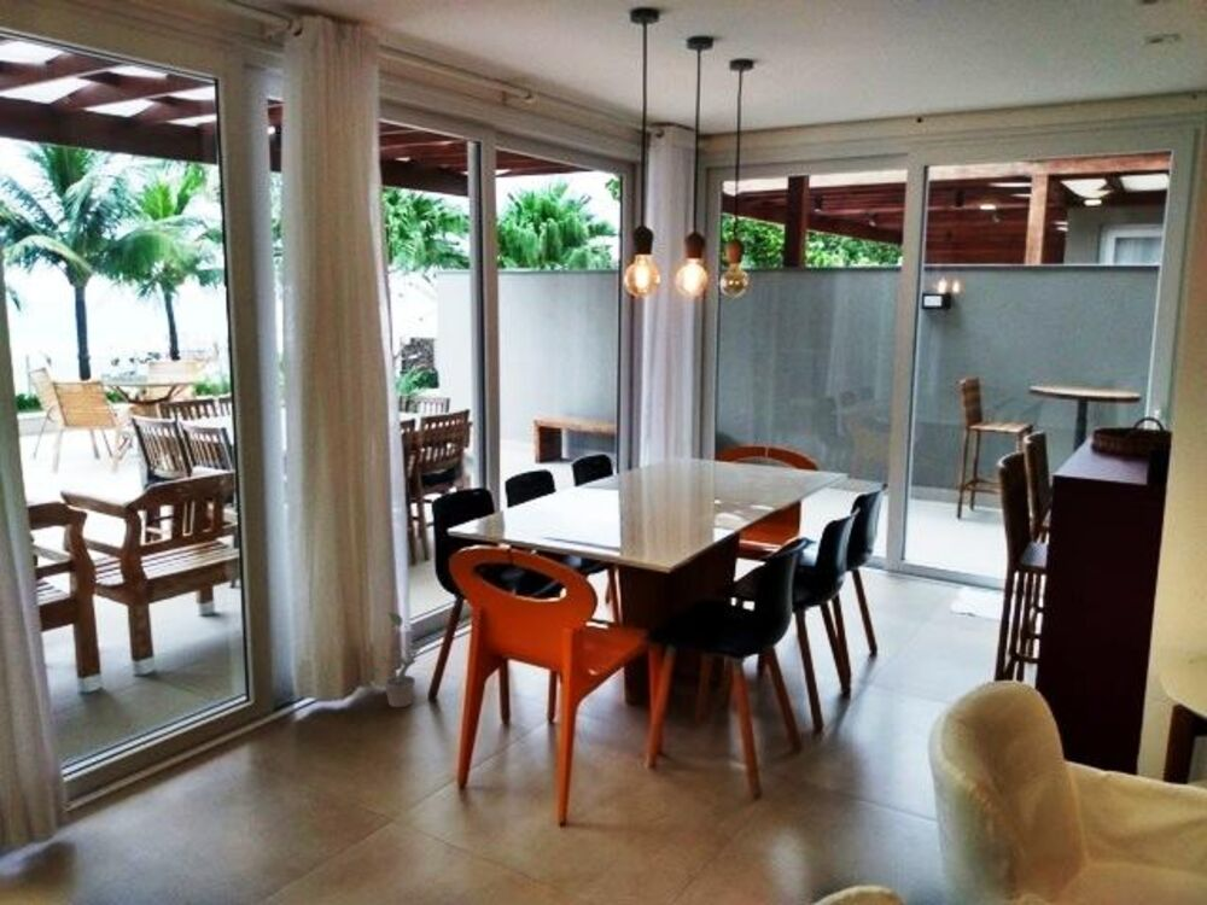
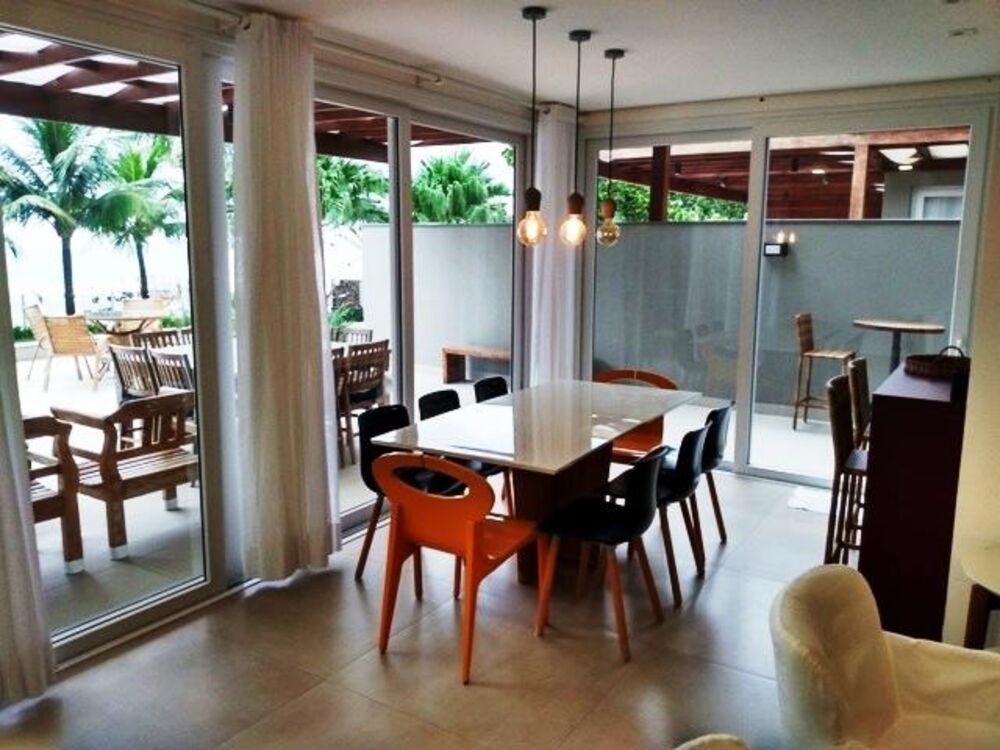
- potted plant (406, 658)
